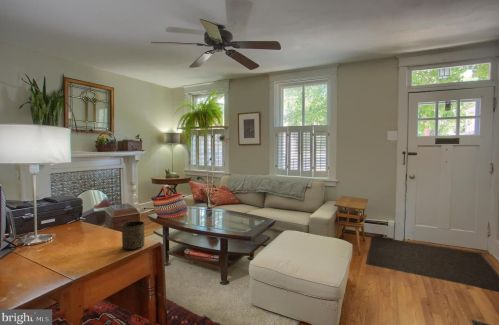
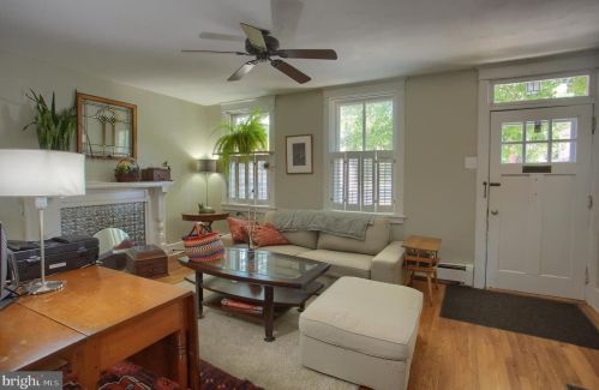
- cup (133, 235)
